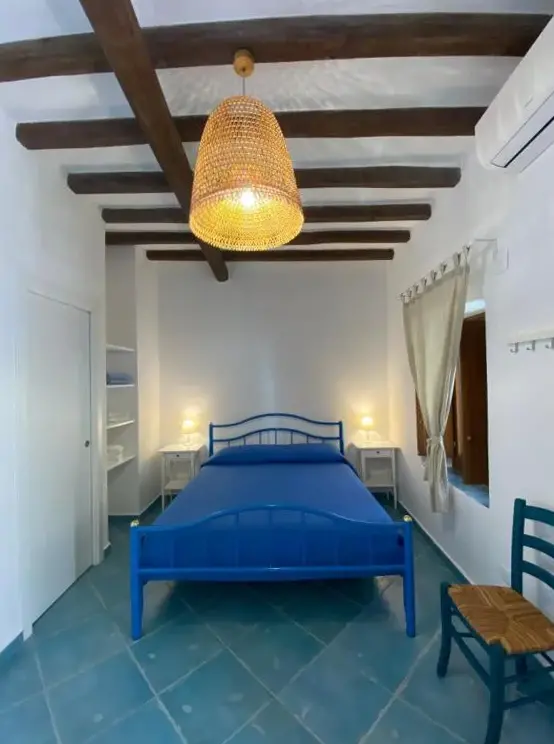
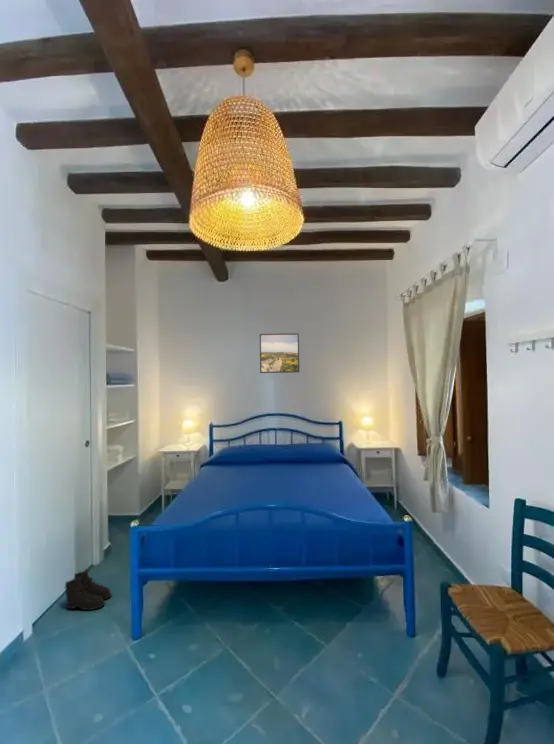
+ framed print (279, 353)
+ boots (88, 587)
